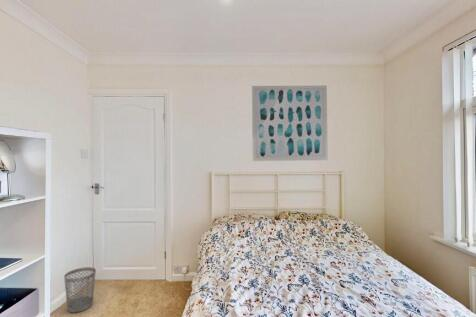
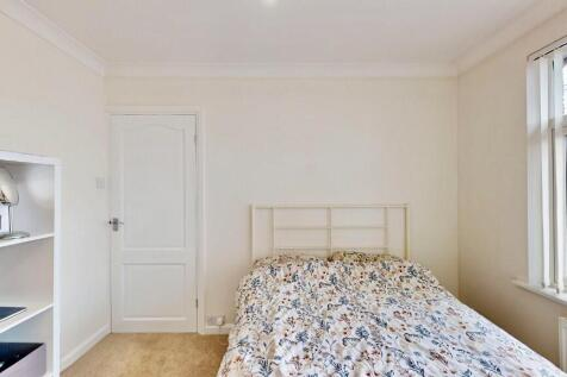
- wall art (289, 123)
- wastebasket (79, 289)
